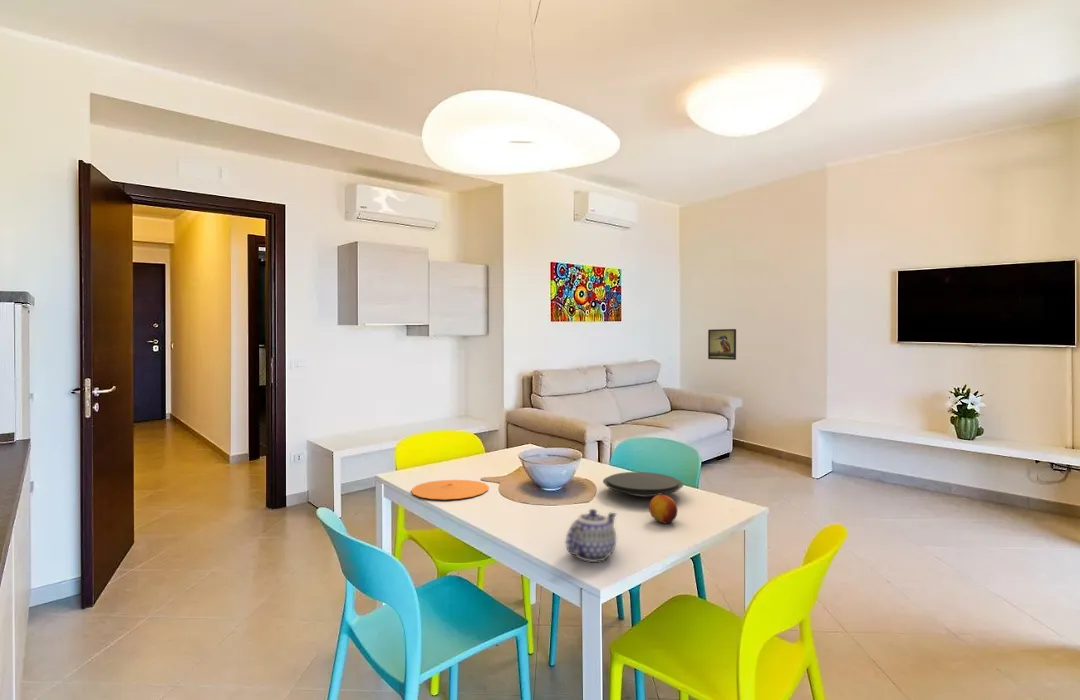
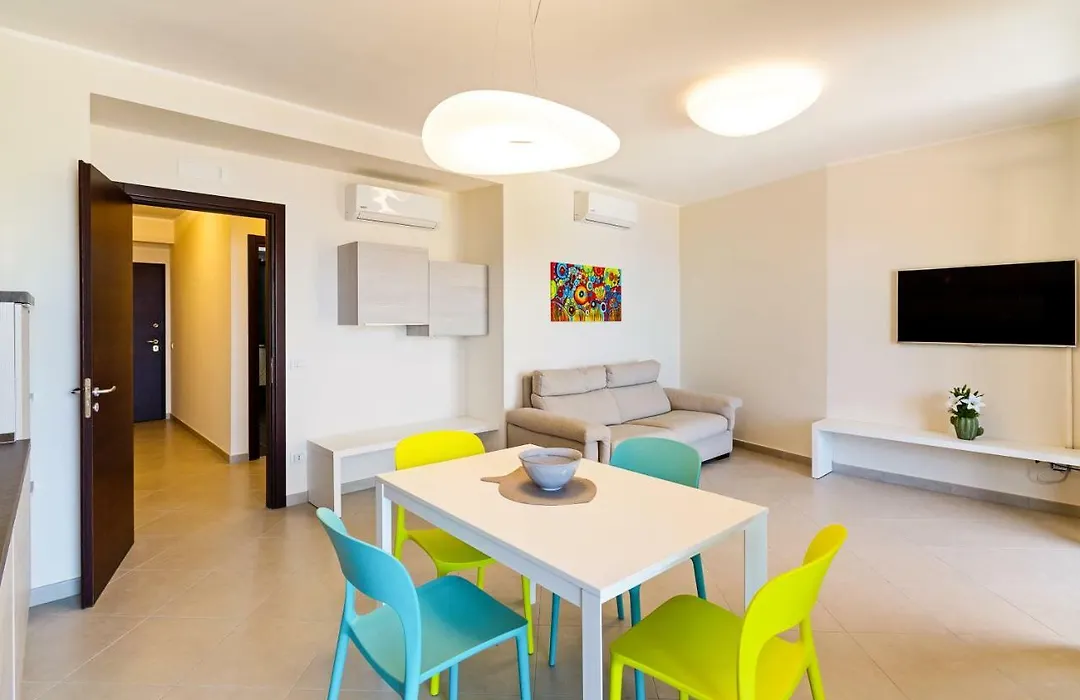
- plate (642, 487)
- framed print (721, 344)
- plate (450, 486)
- fruit (663, 508)
- teapot (592, 532)
